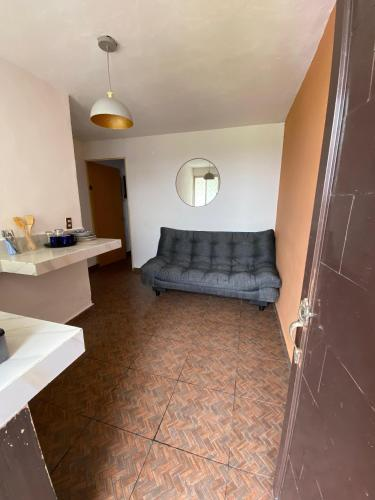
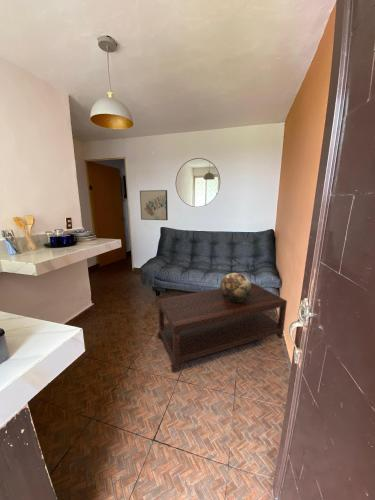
+ decorative sphere (235, 286)
+ wall art (153, 205)
+ coffee table (221, 318)
